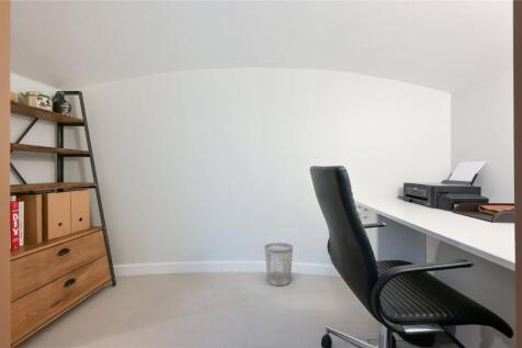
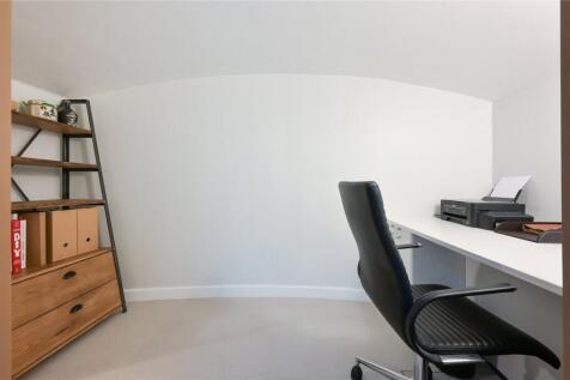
- wastebasket (279, 263)
